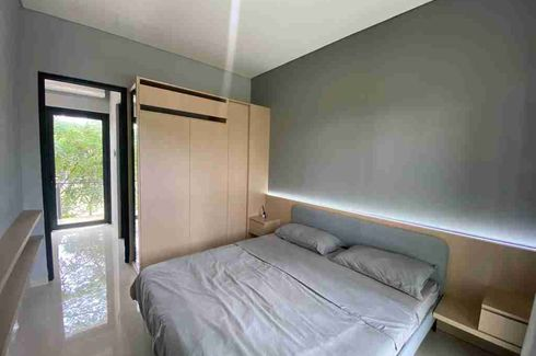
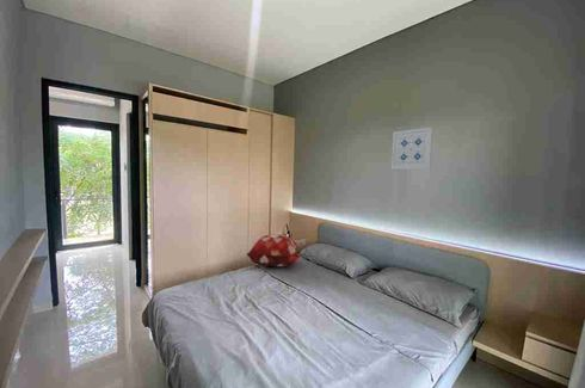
+ decorative pillow (275, 248)
+ wall art (411, 149)
